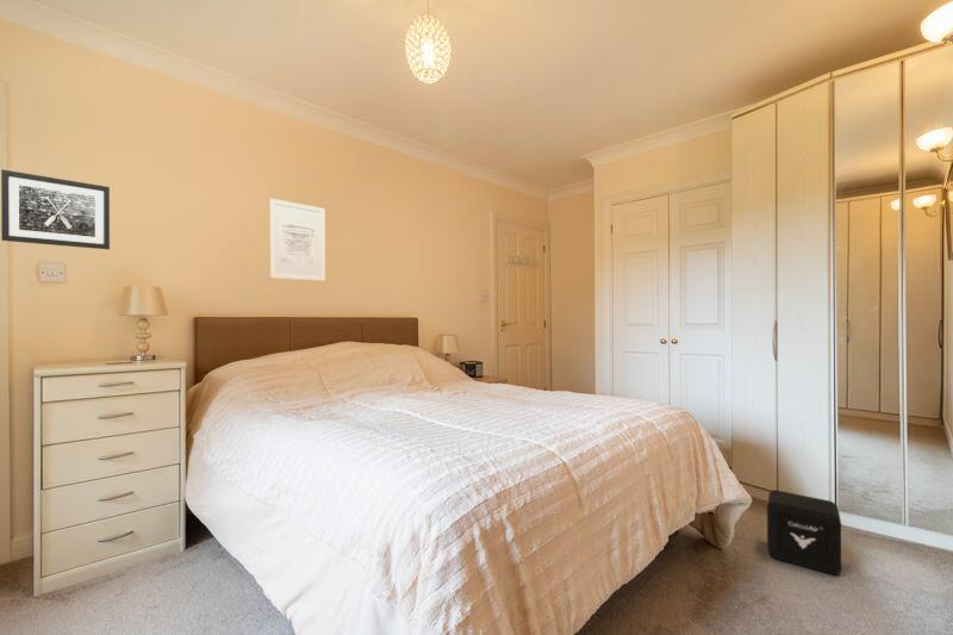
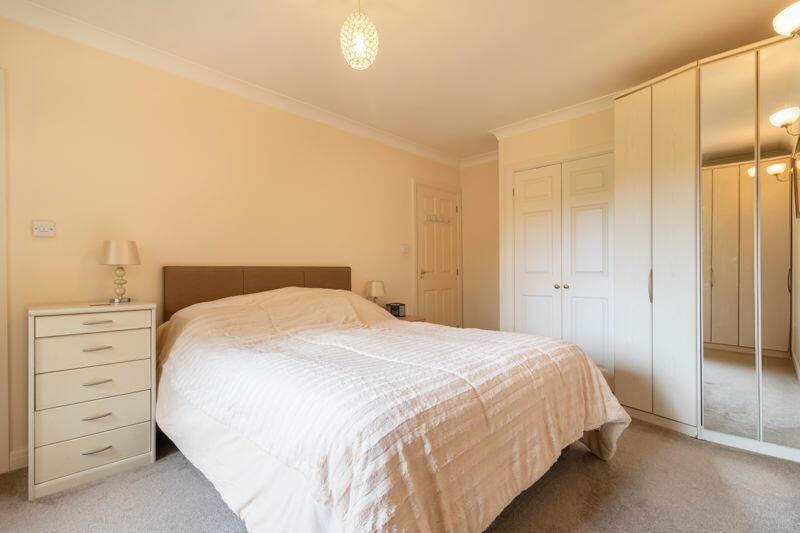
- wall art (298, 241)
- wall art (58, 212)
- air purifier (802, 530)
